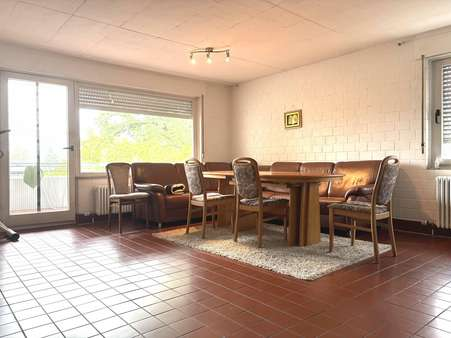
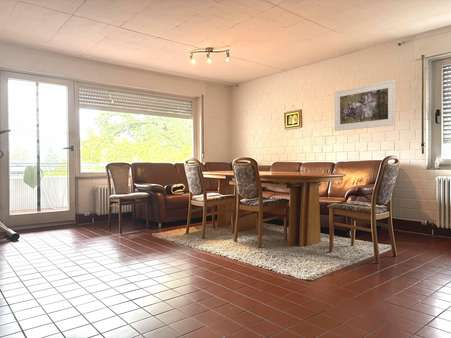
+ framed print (362, 107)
